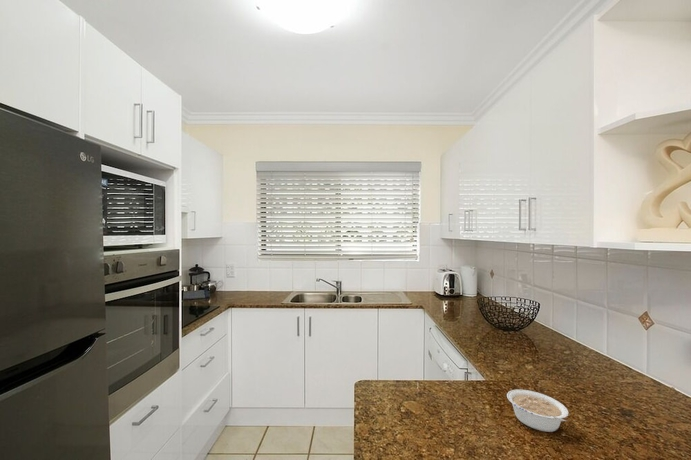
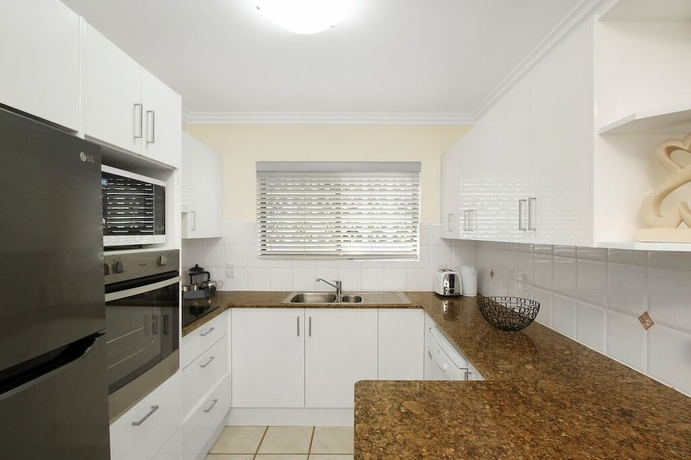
- legume (538, 410)
